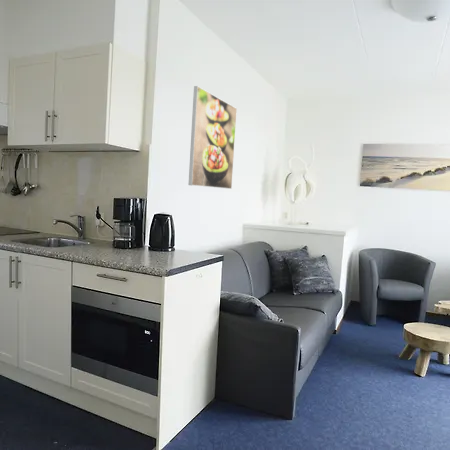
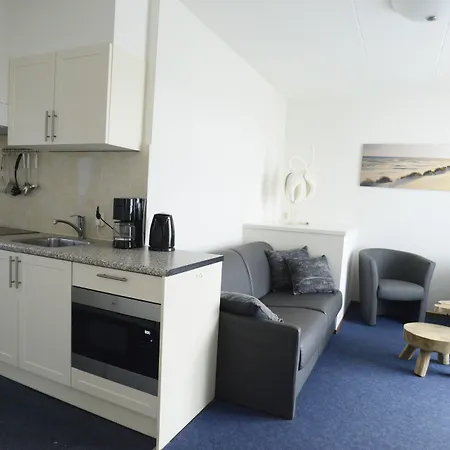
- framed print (214, 143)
